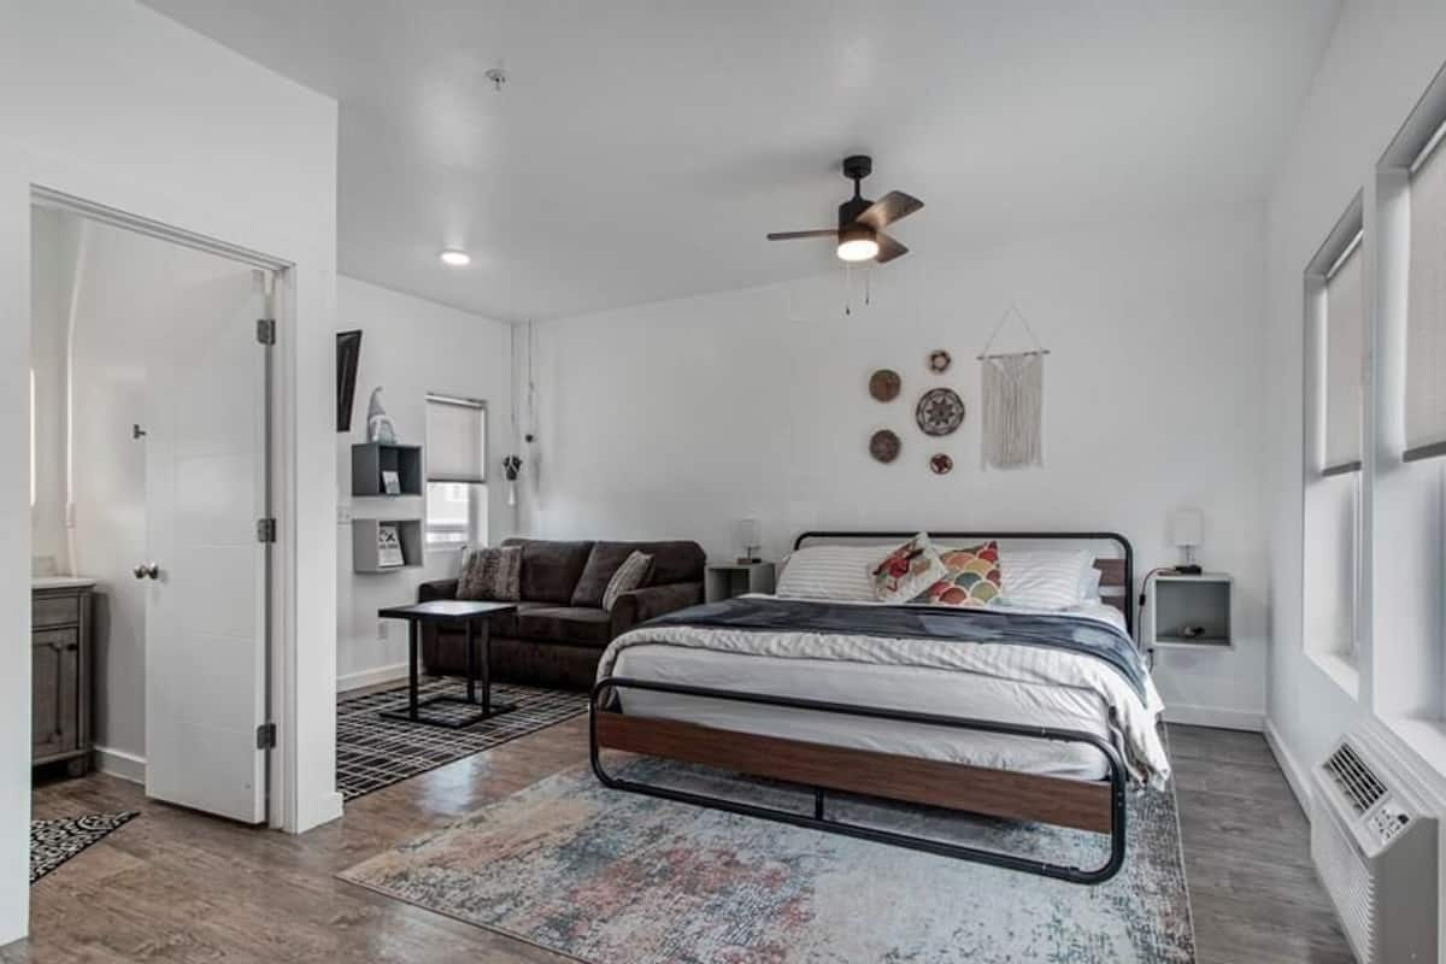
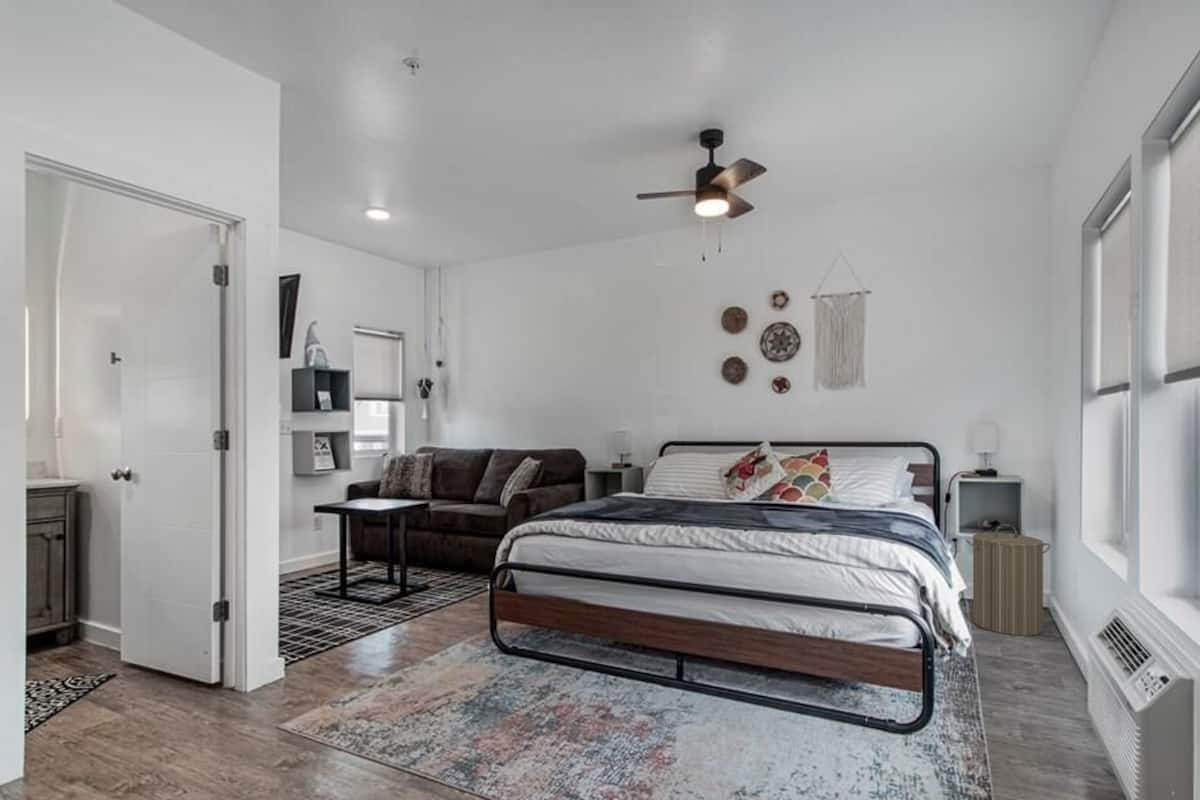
+ laundry hamper (1007, 575)
